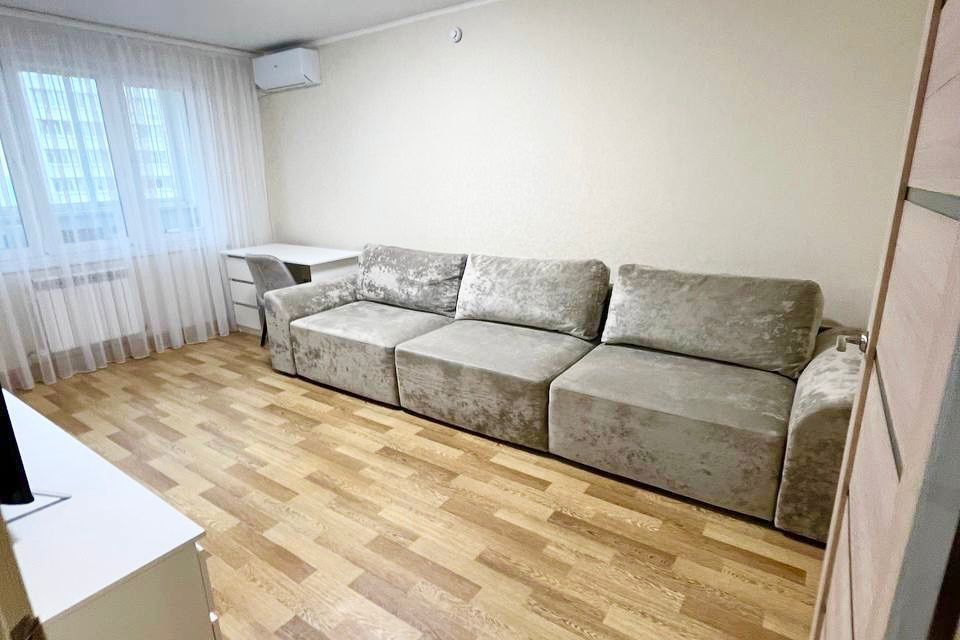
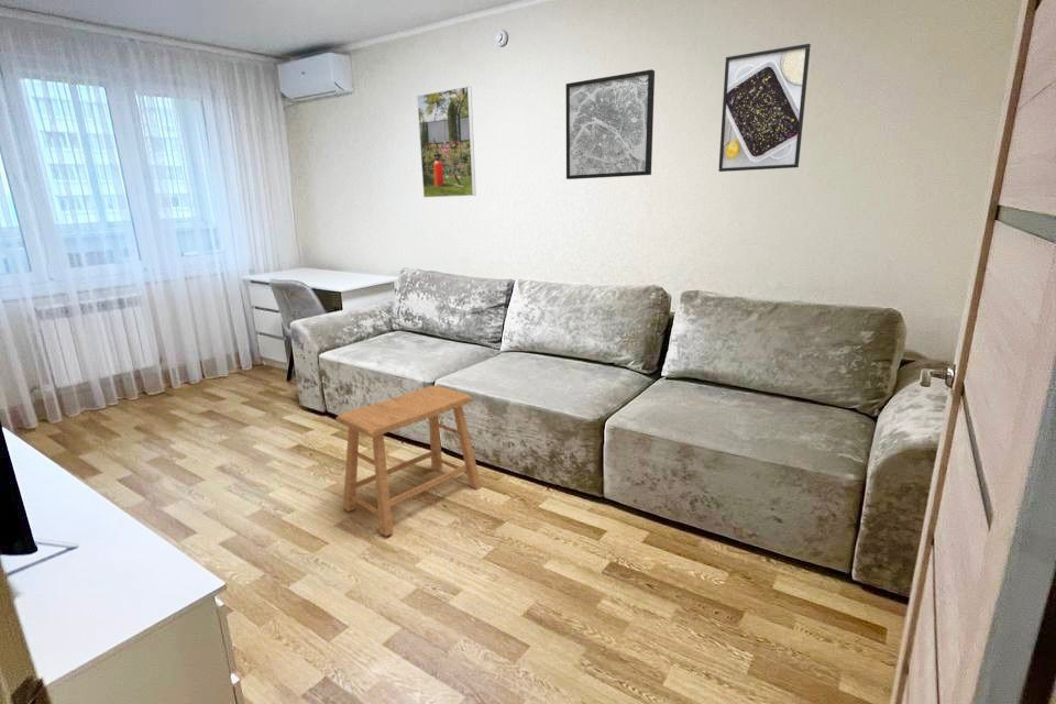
+ wall art (607, 128)
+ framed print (761, 111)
+ stool (413, 459)
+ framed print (446, 145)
